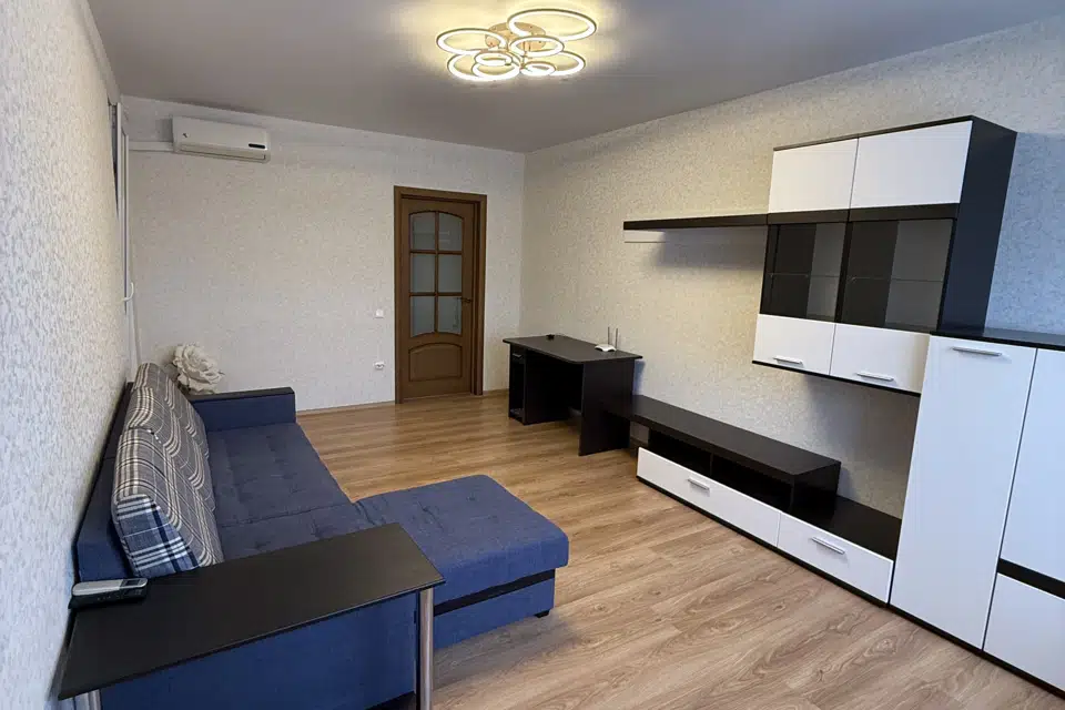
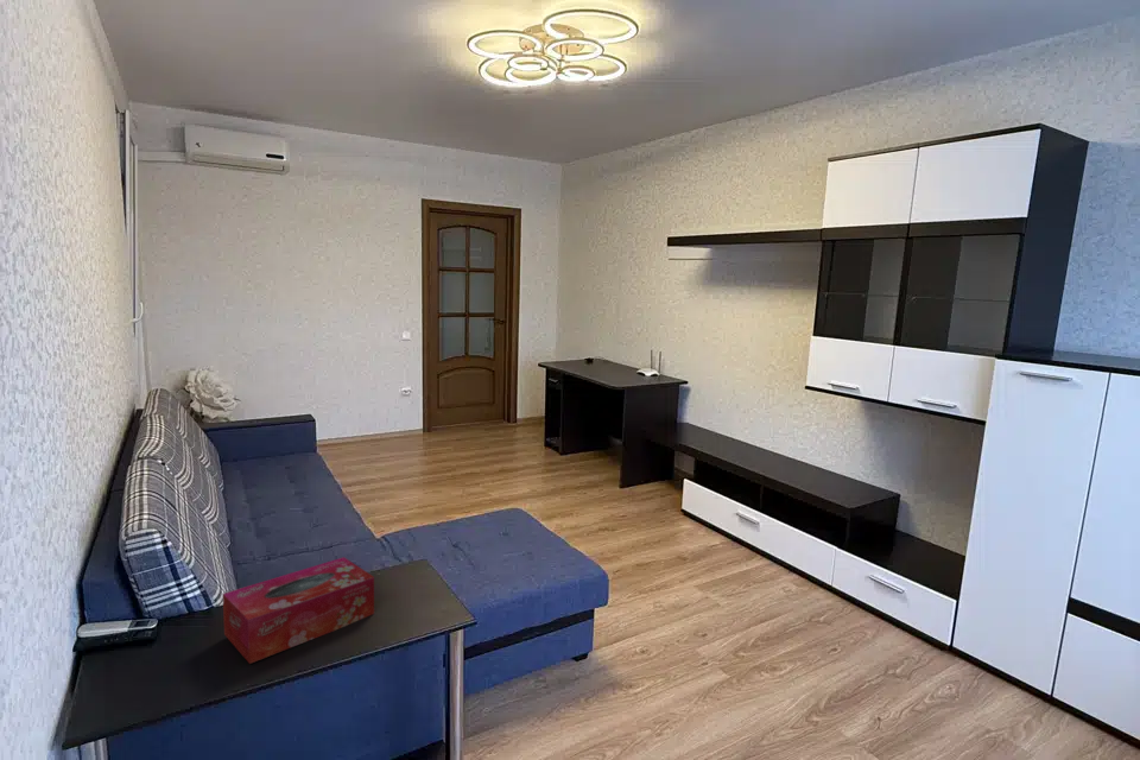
+ tissue box (302, 604)
